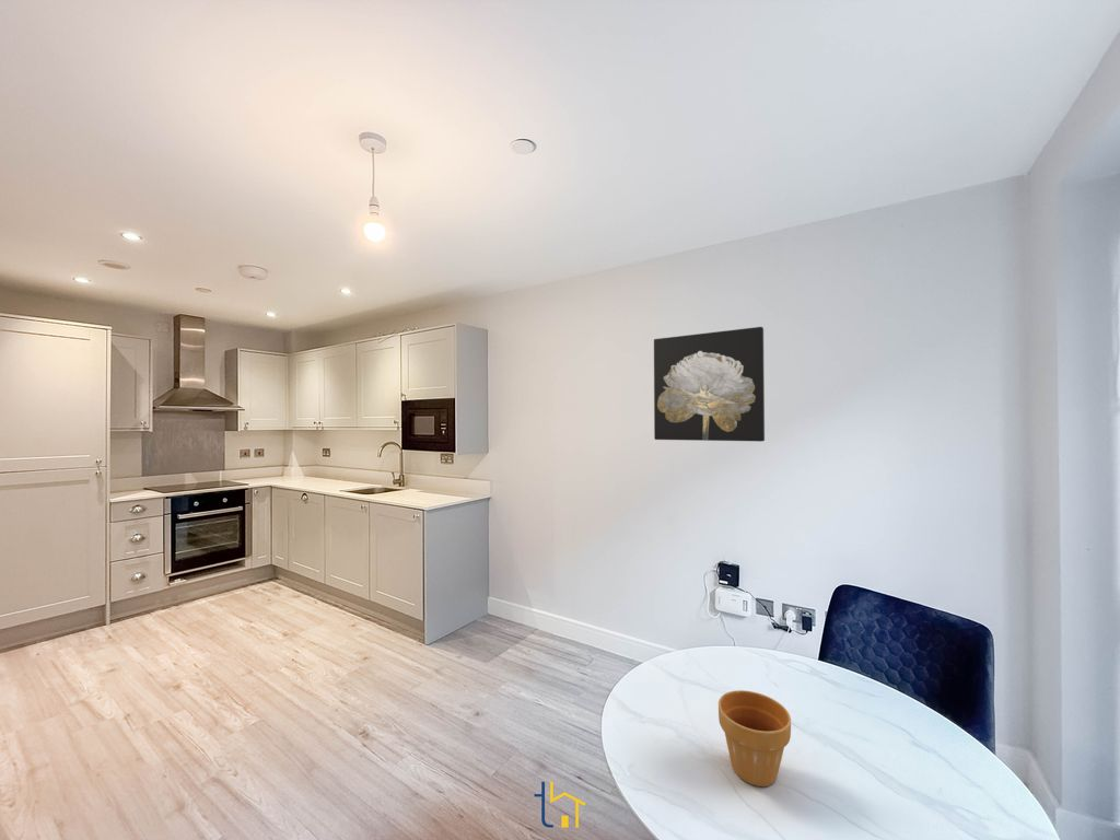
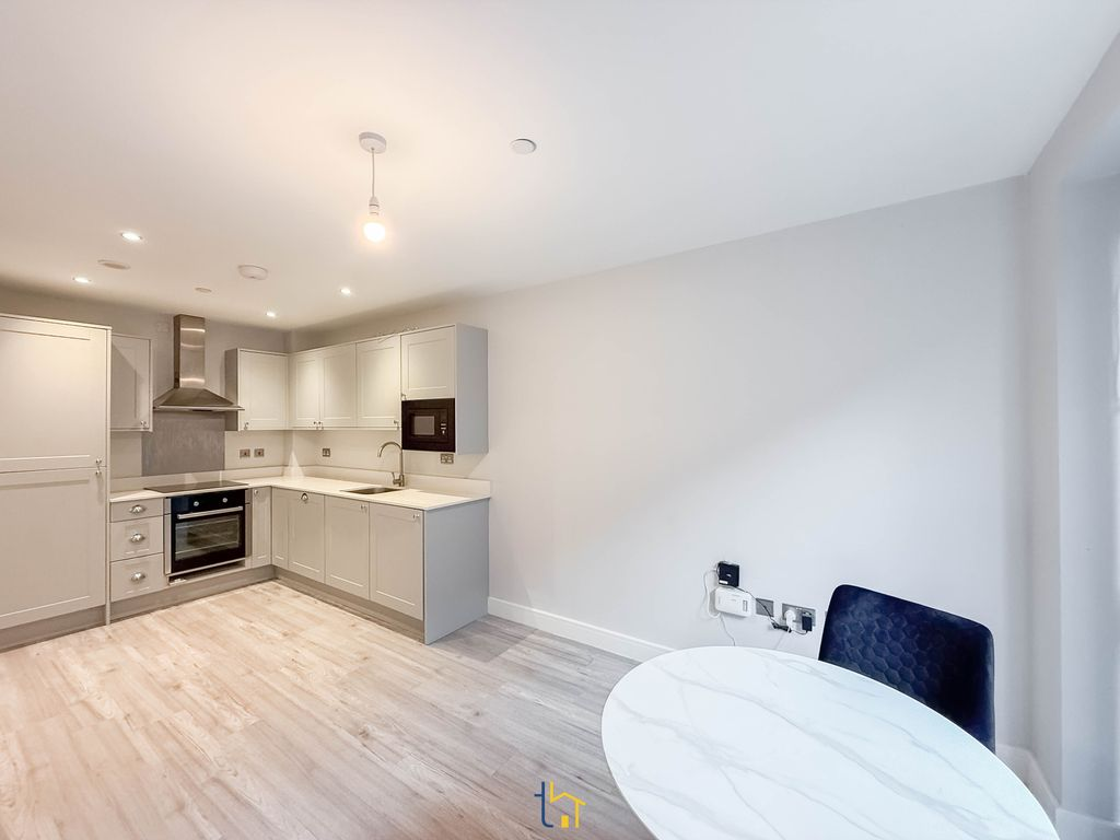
- wall art (705, 386)
- flower pot (754, 739)
